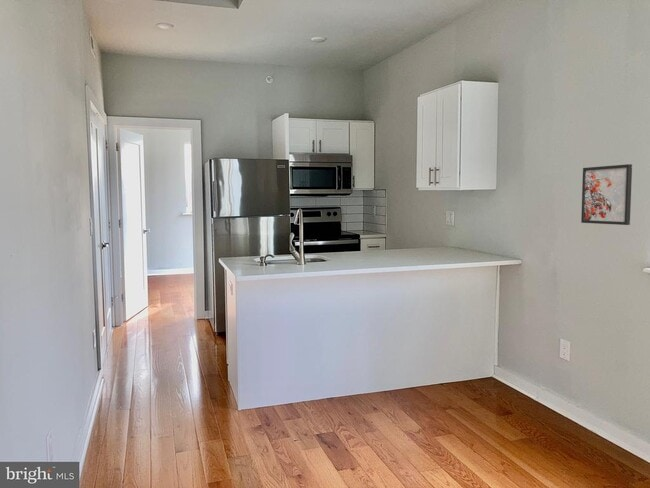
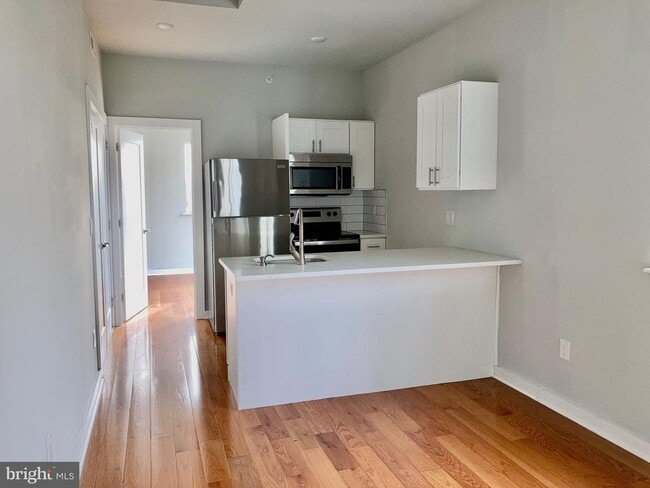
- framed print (605, 195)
